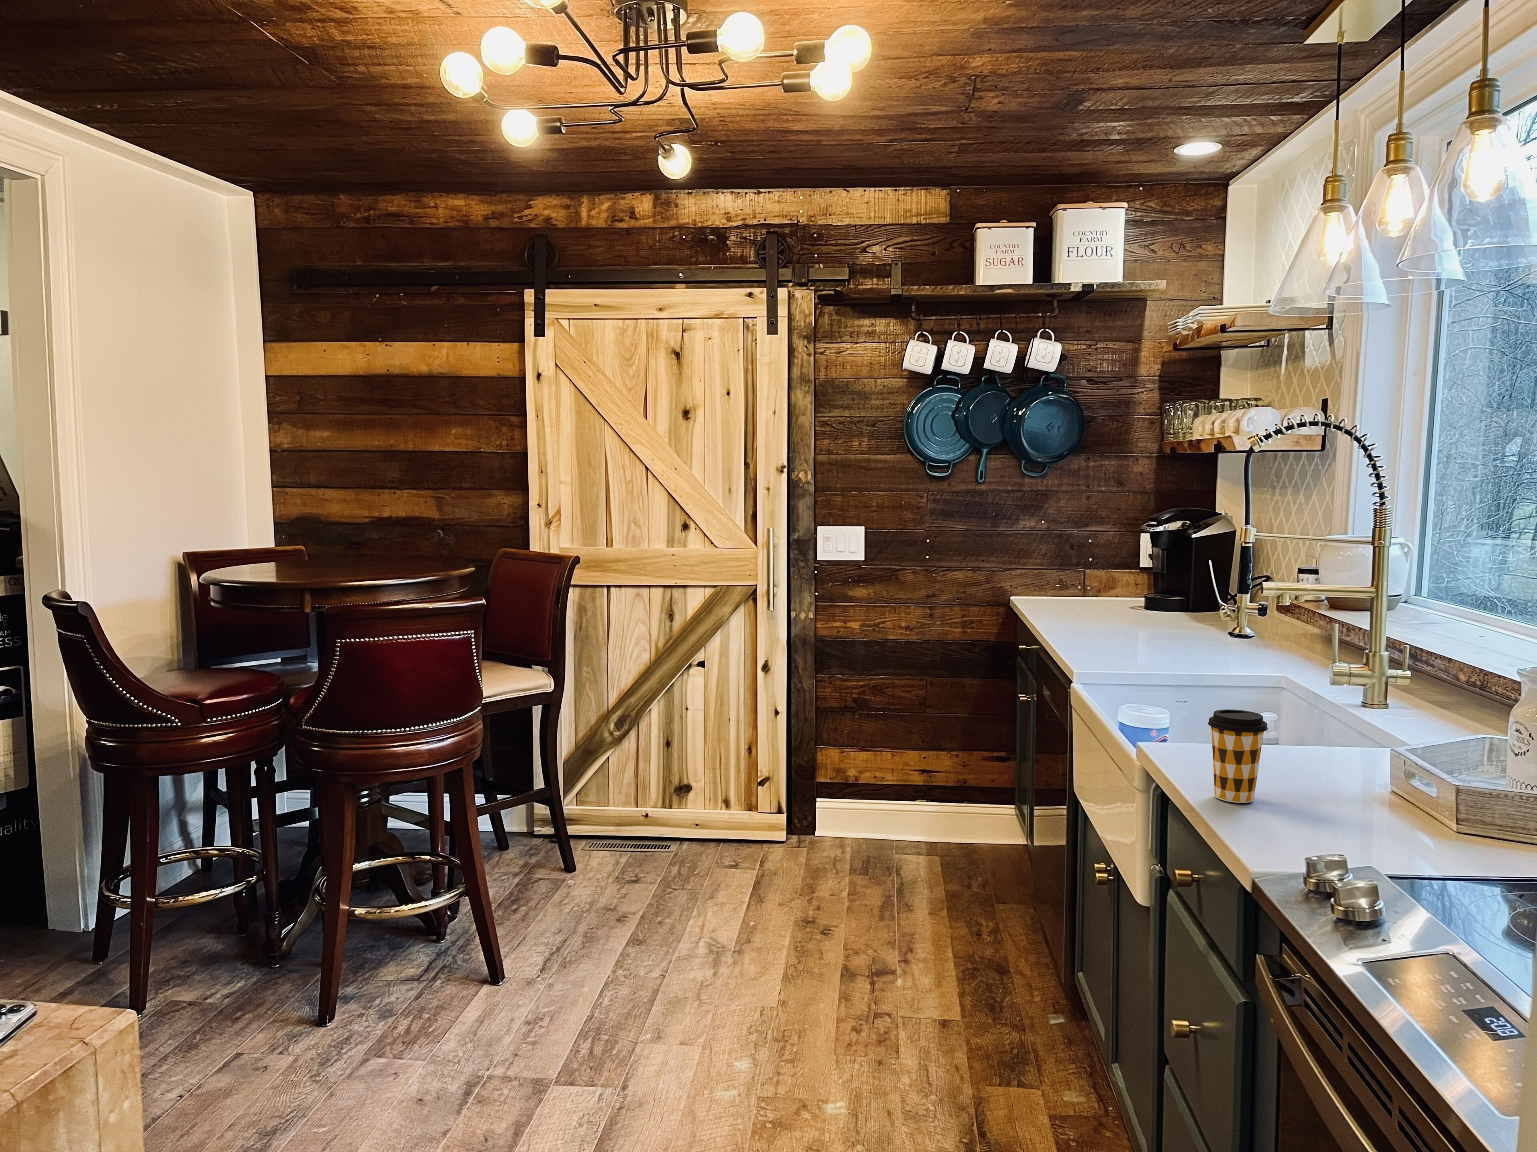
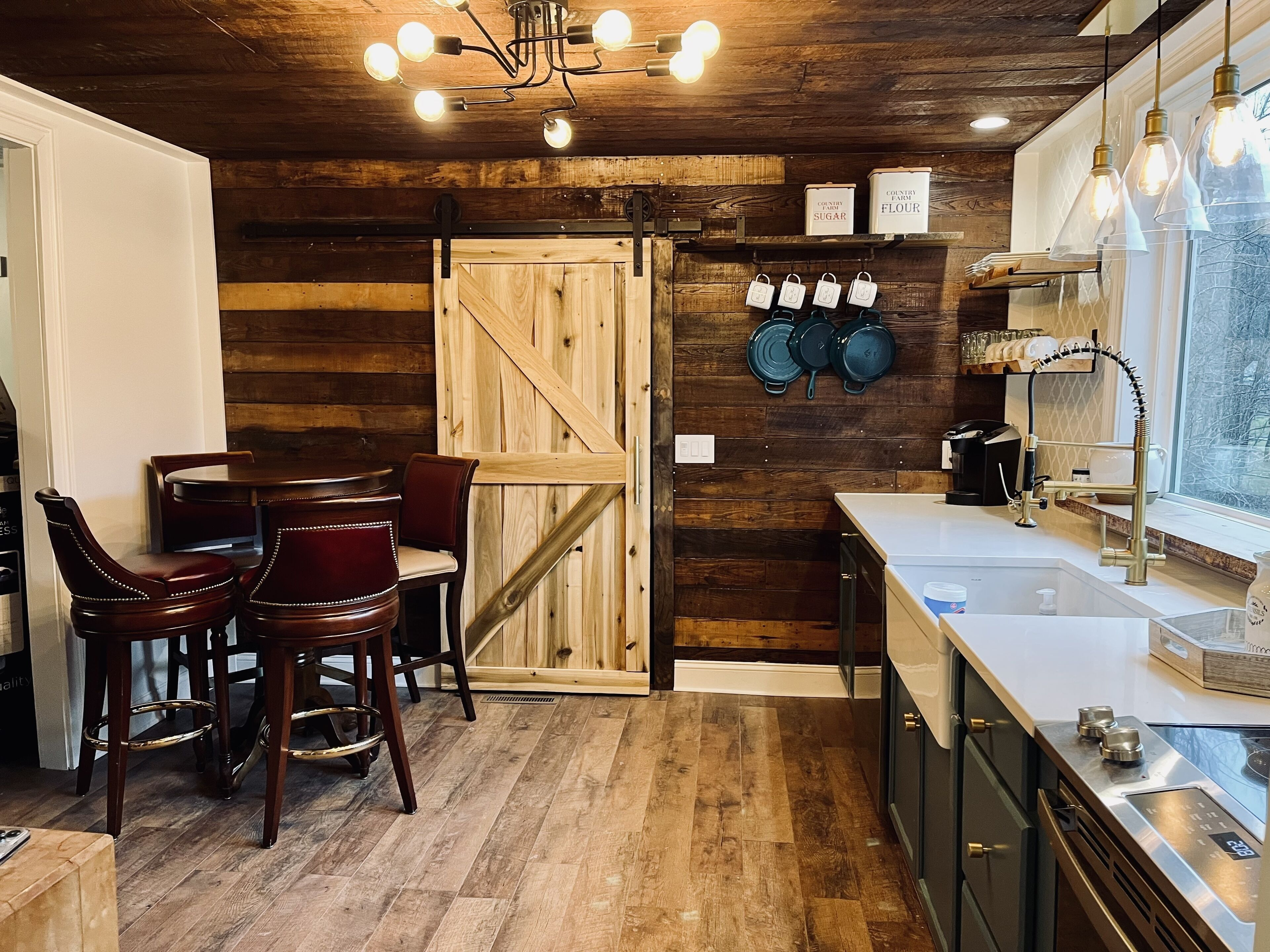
- coffee cup (1236, 756)
